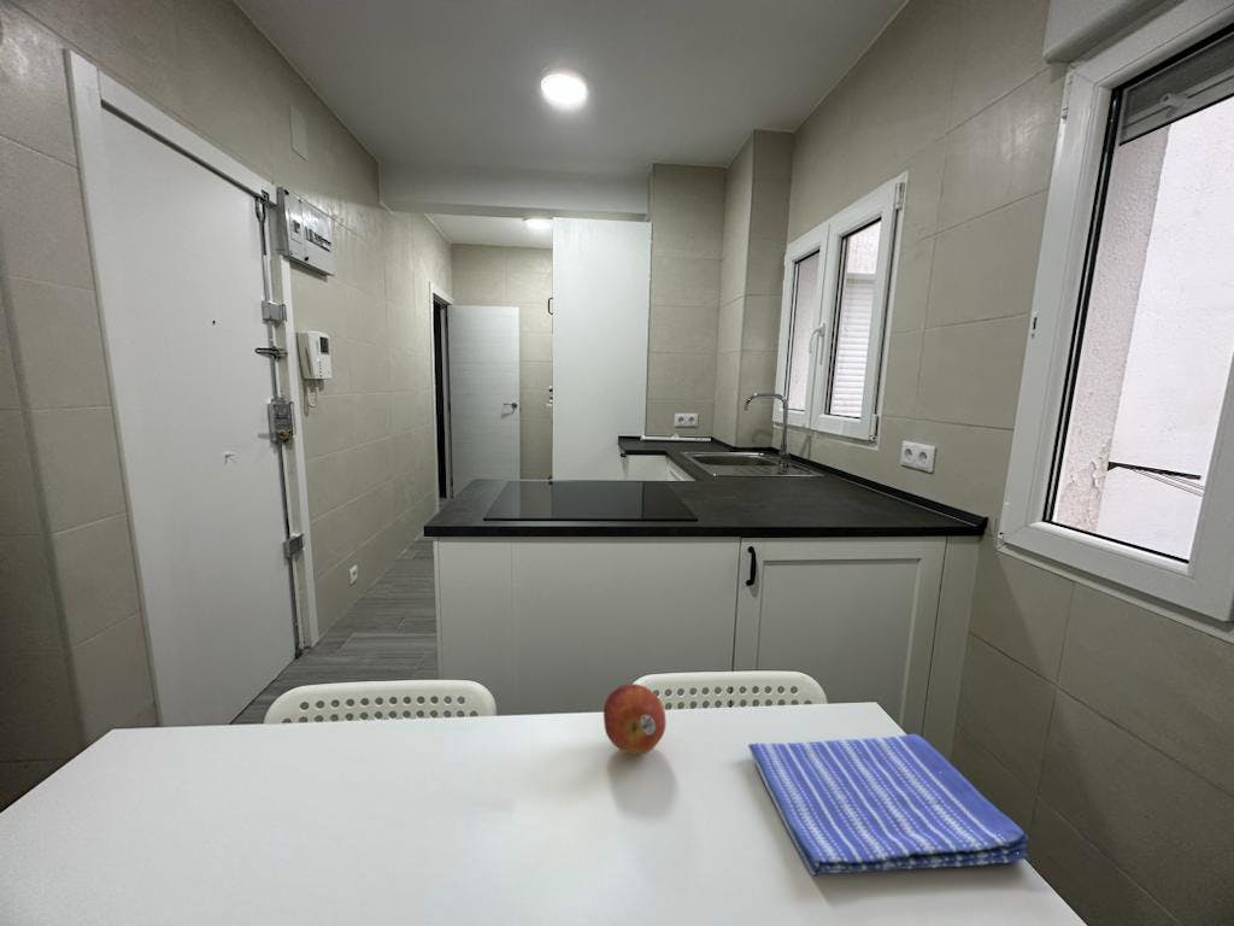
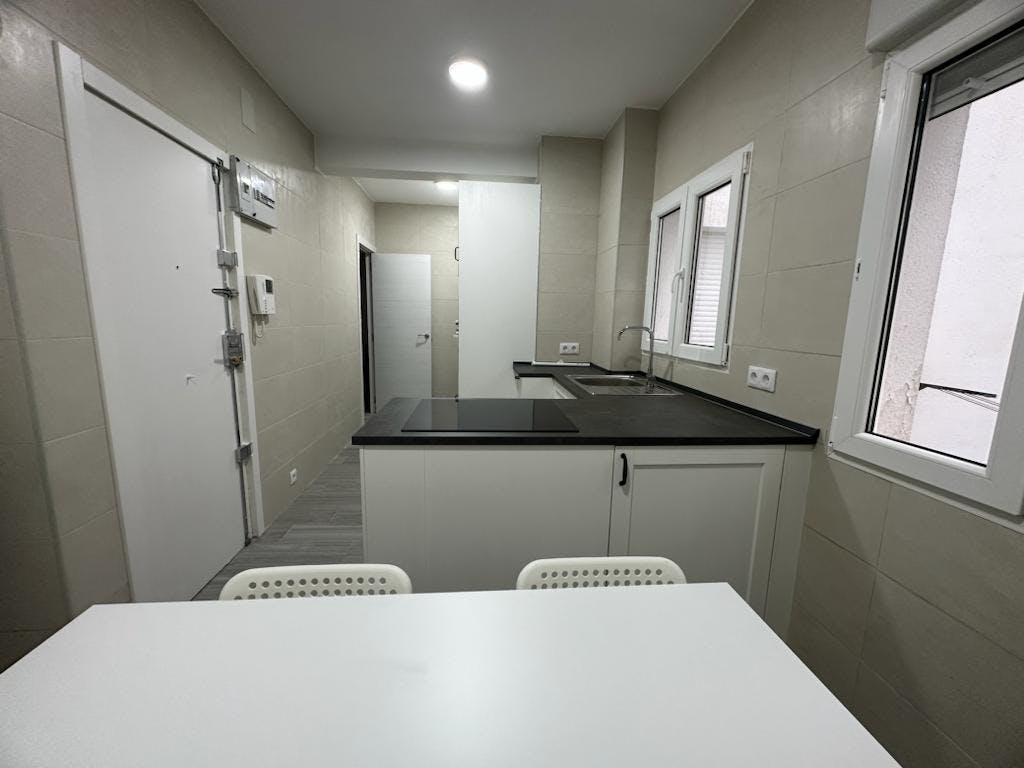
- dish towel (874, 790)
- fruit (635, 720)
